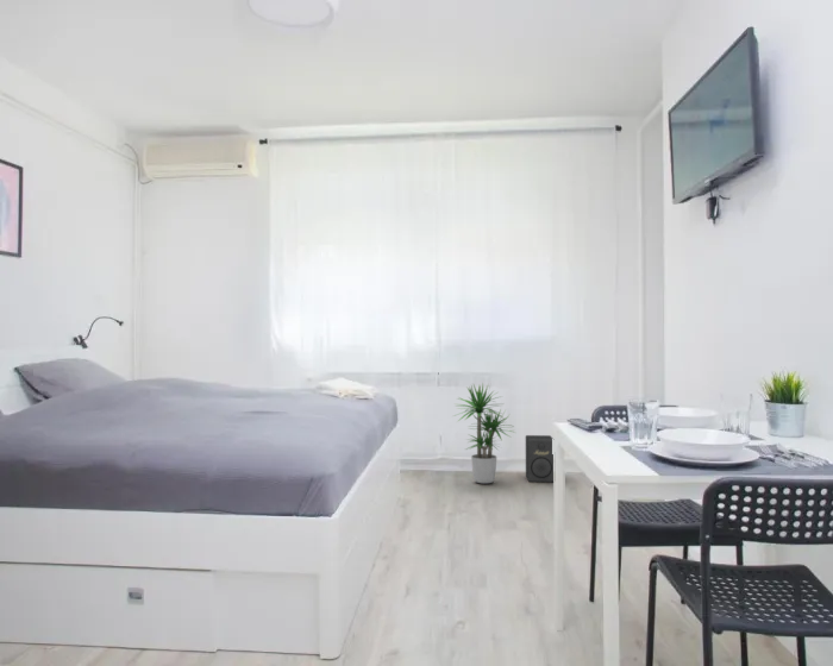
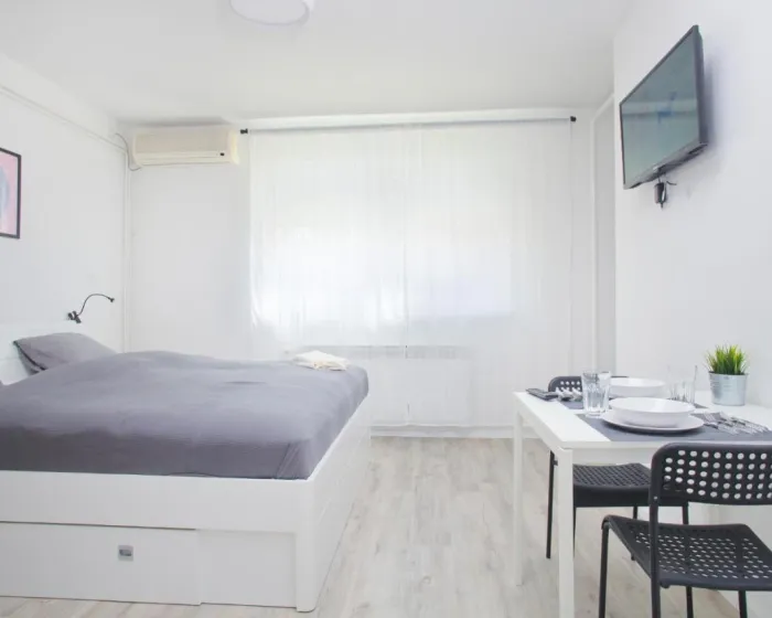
- potted plant (484, 431)
- speaker (539, 458)
